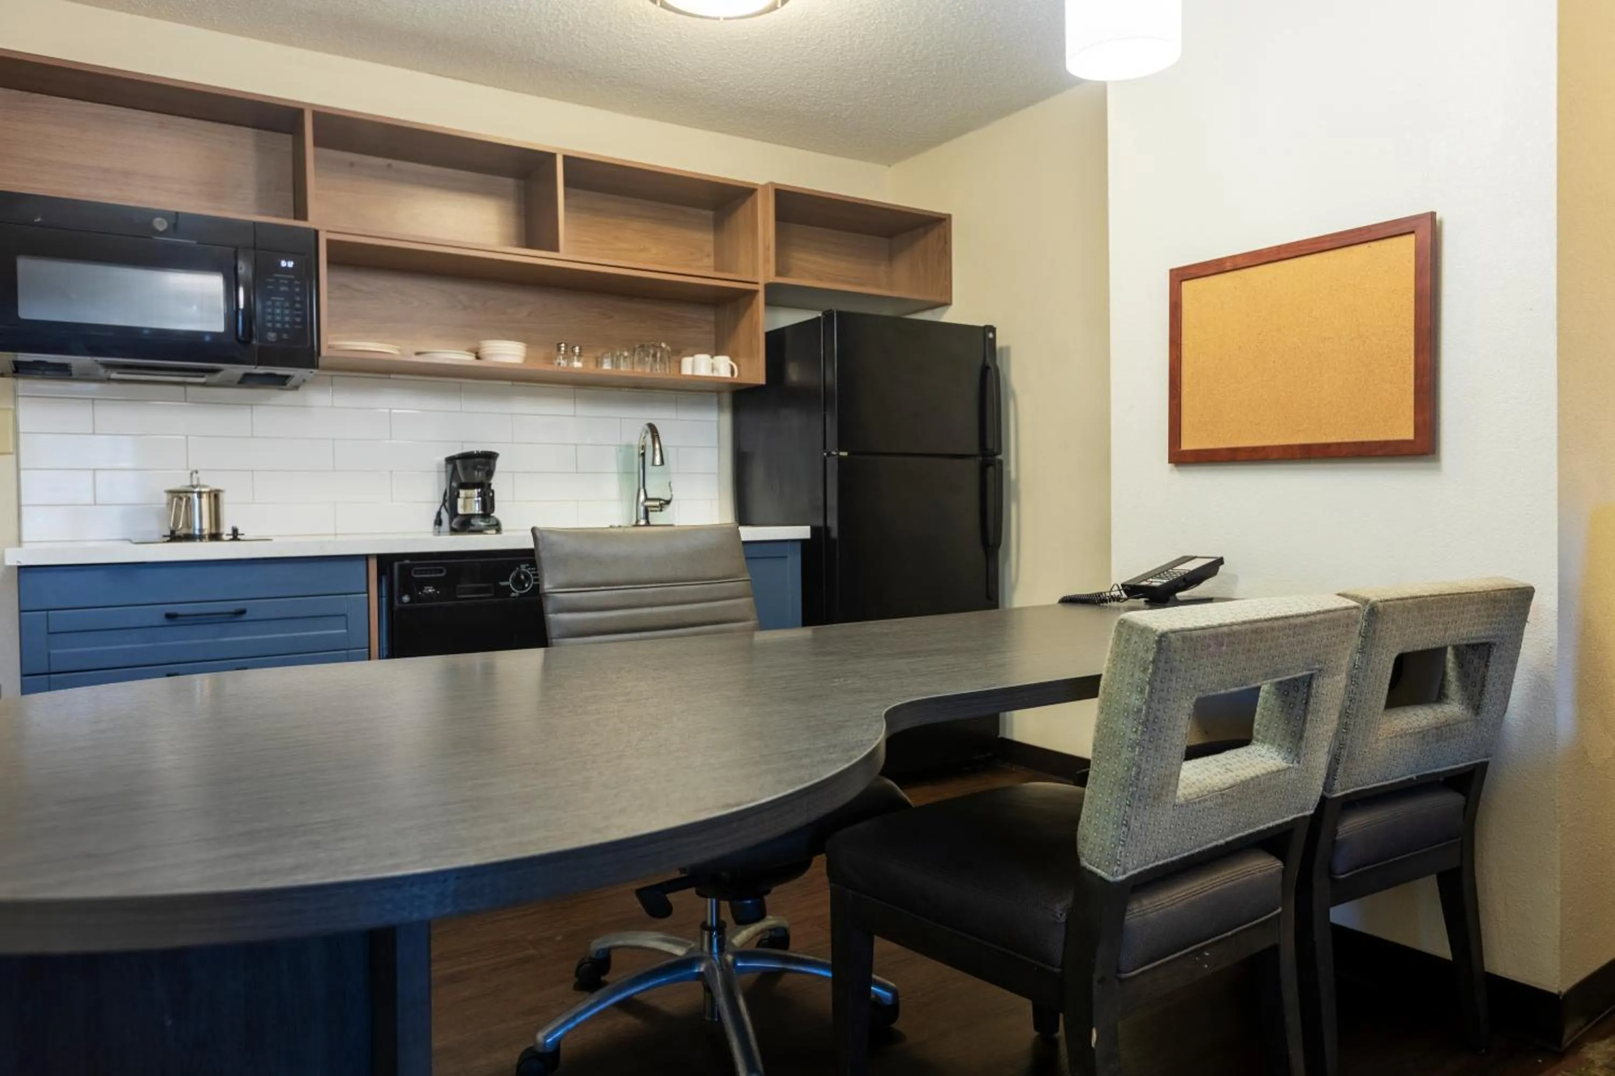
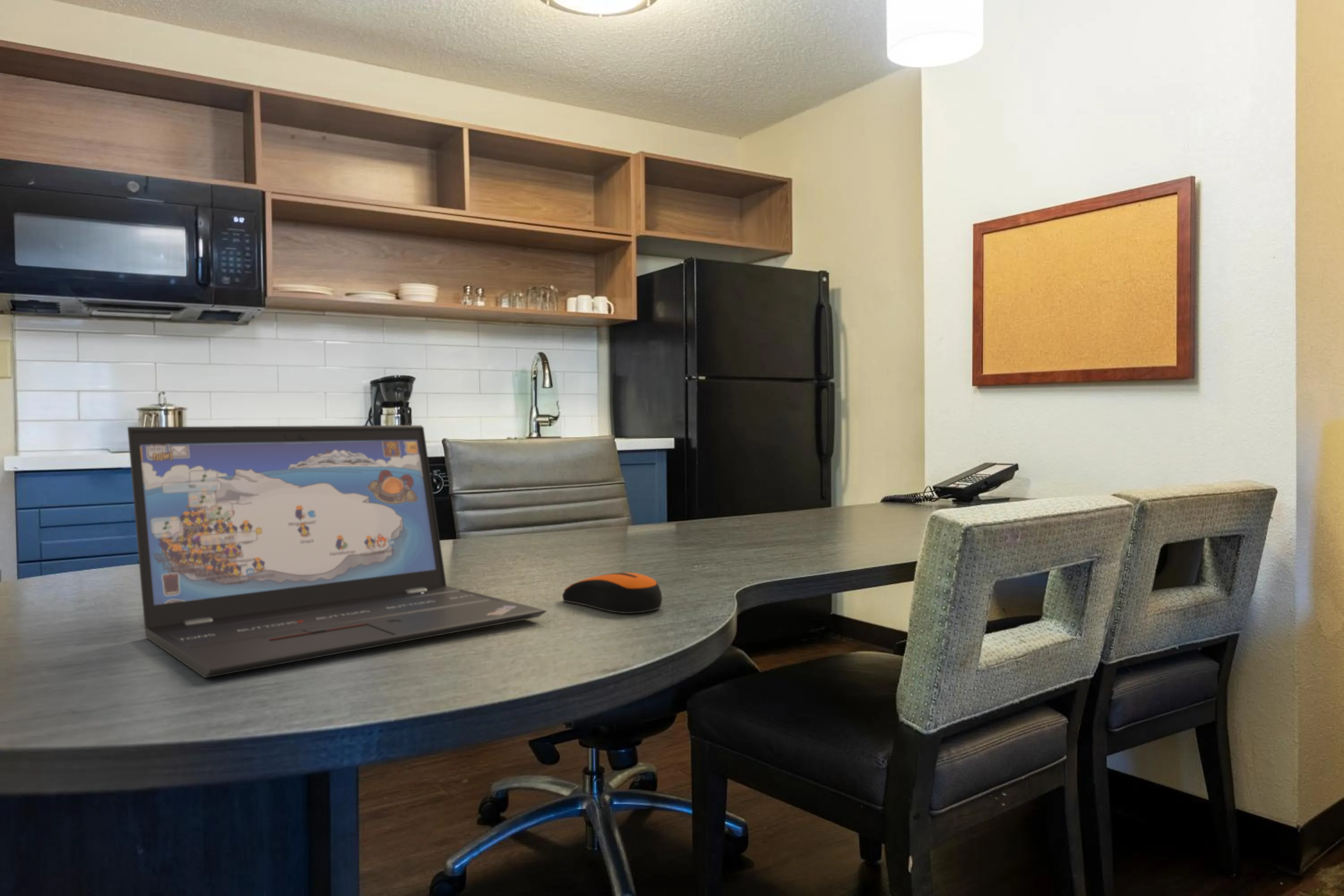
+ computer mouse (613, 587)
+ laptop (340, 525)
